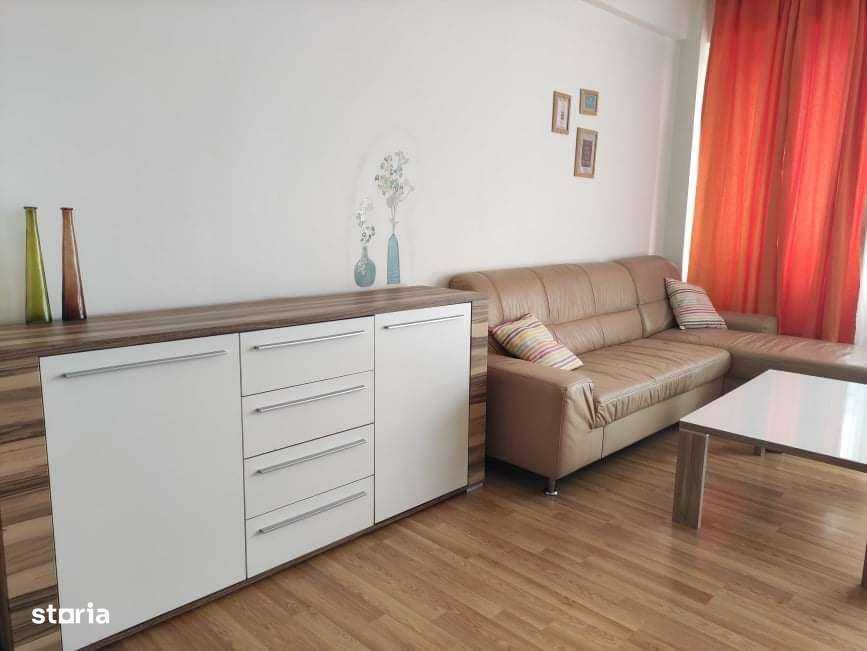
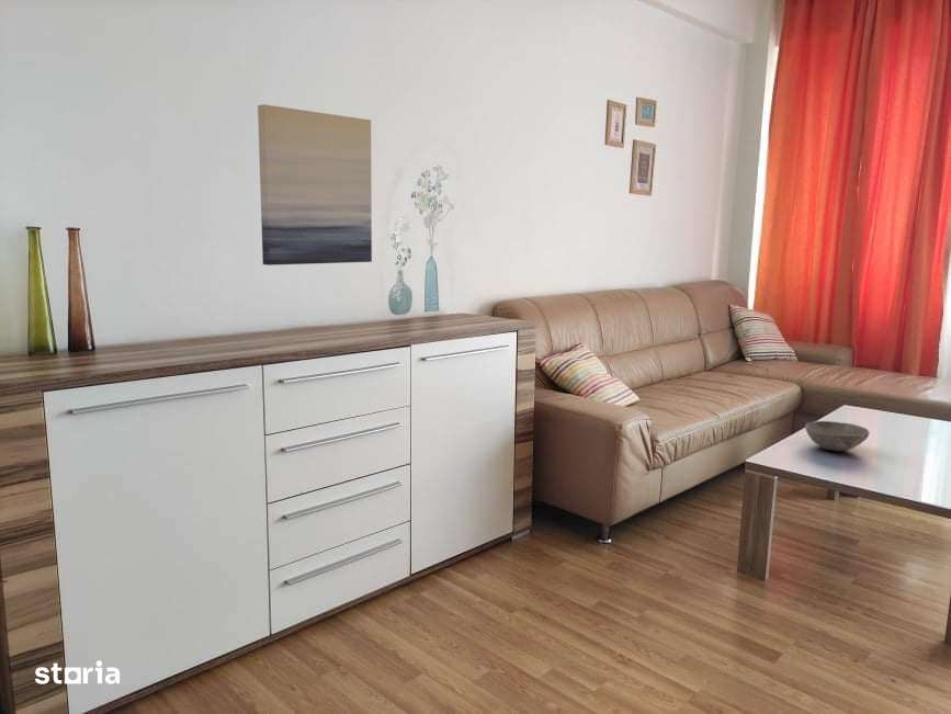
+ bowl (835, 438)
+ wall art (318, 189)
